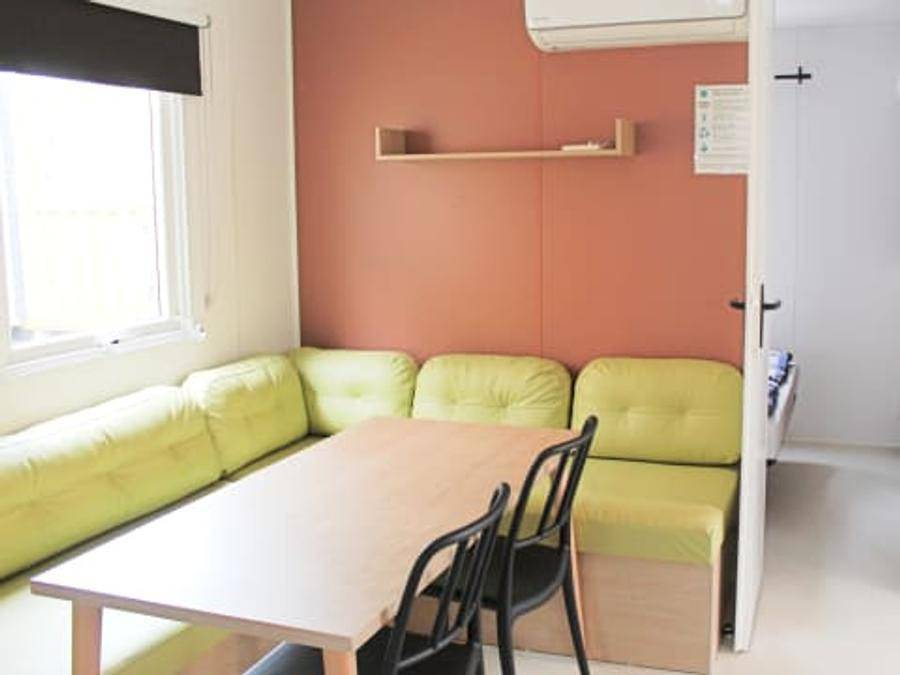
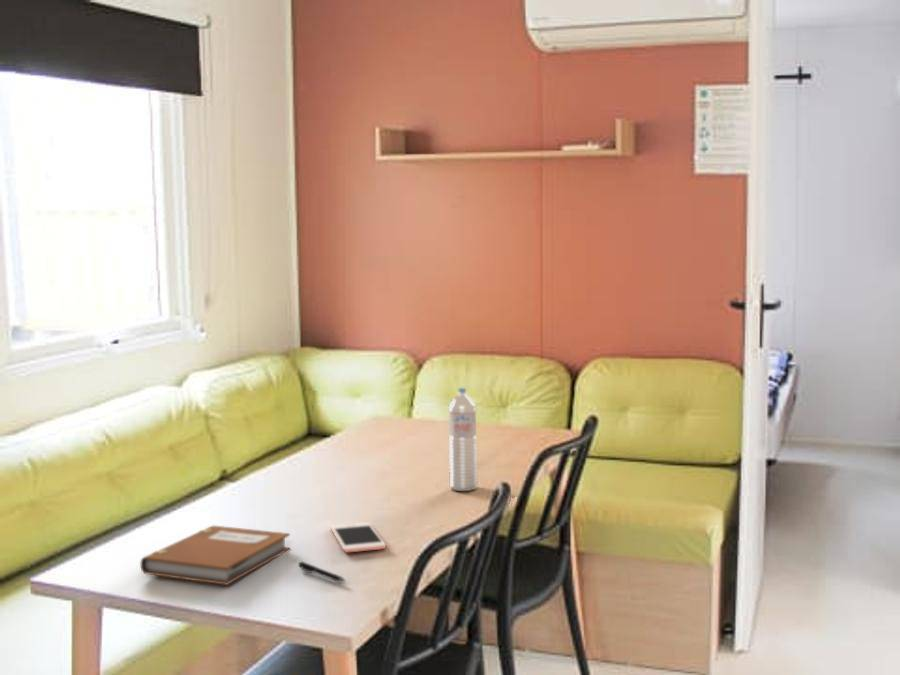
+ cell phone (357, 536)
+ notebook (219, 551)
+ pen (322, 572)
+ water bottle (462, 438)
